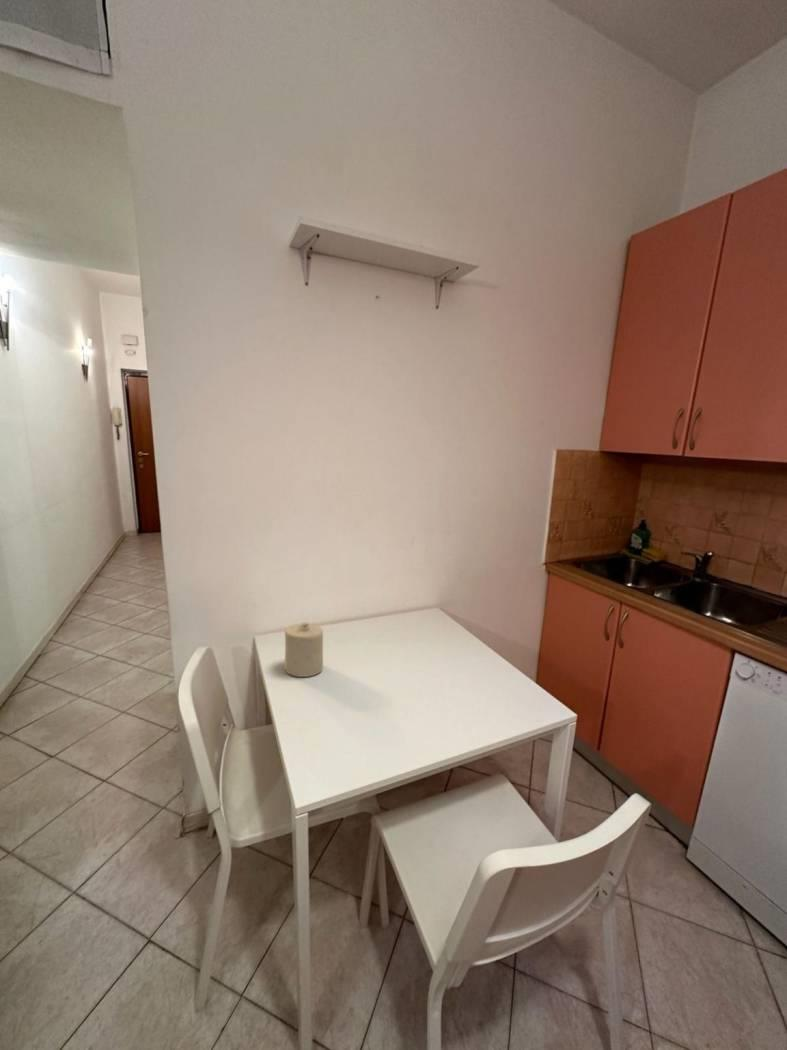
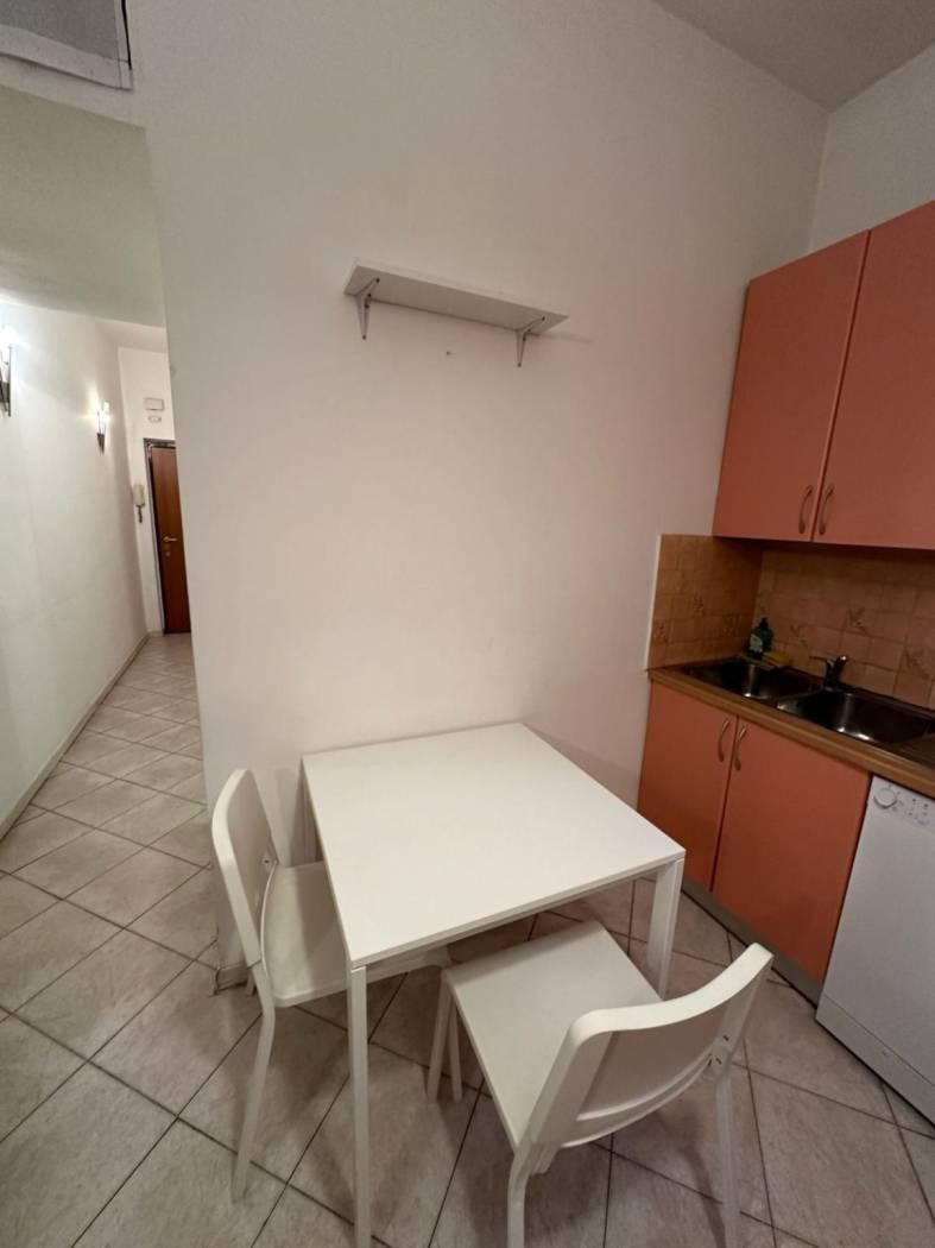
- candle (303, 645)
